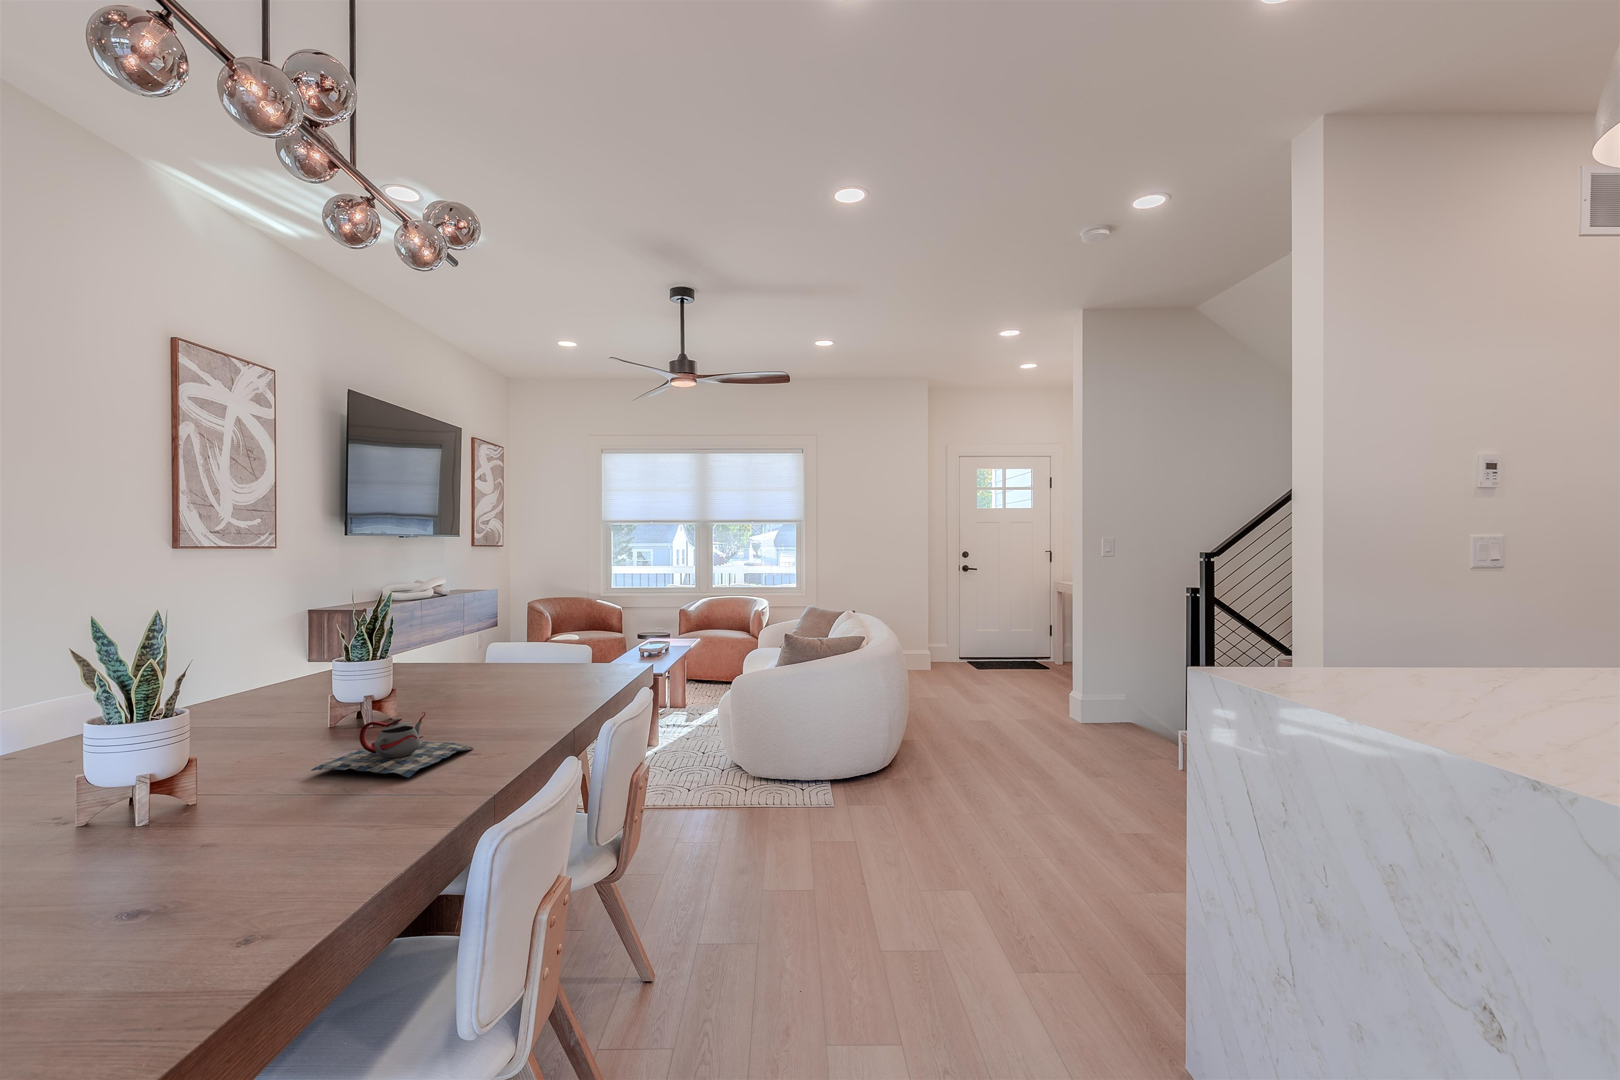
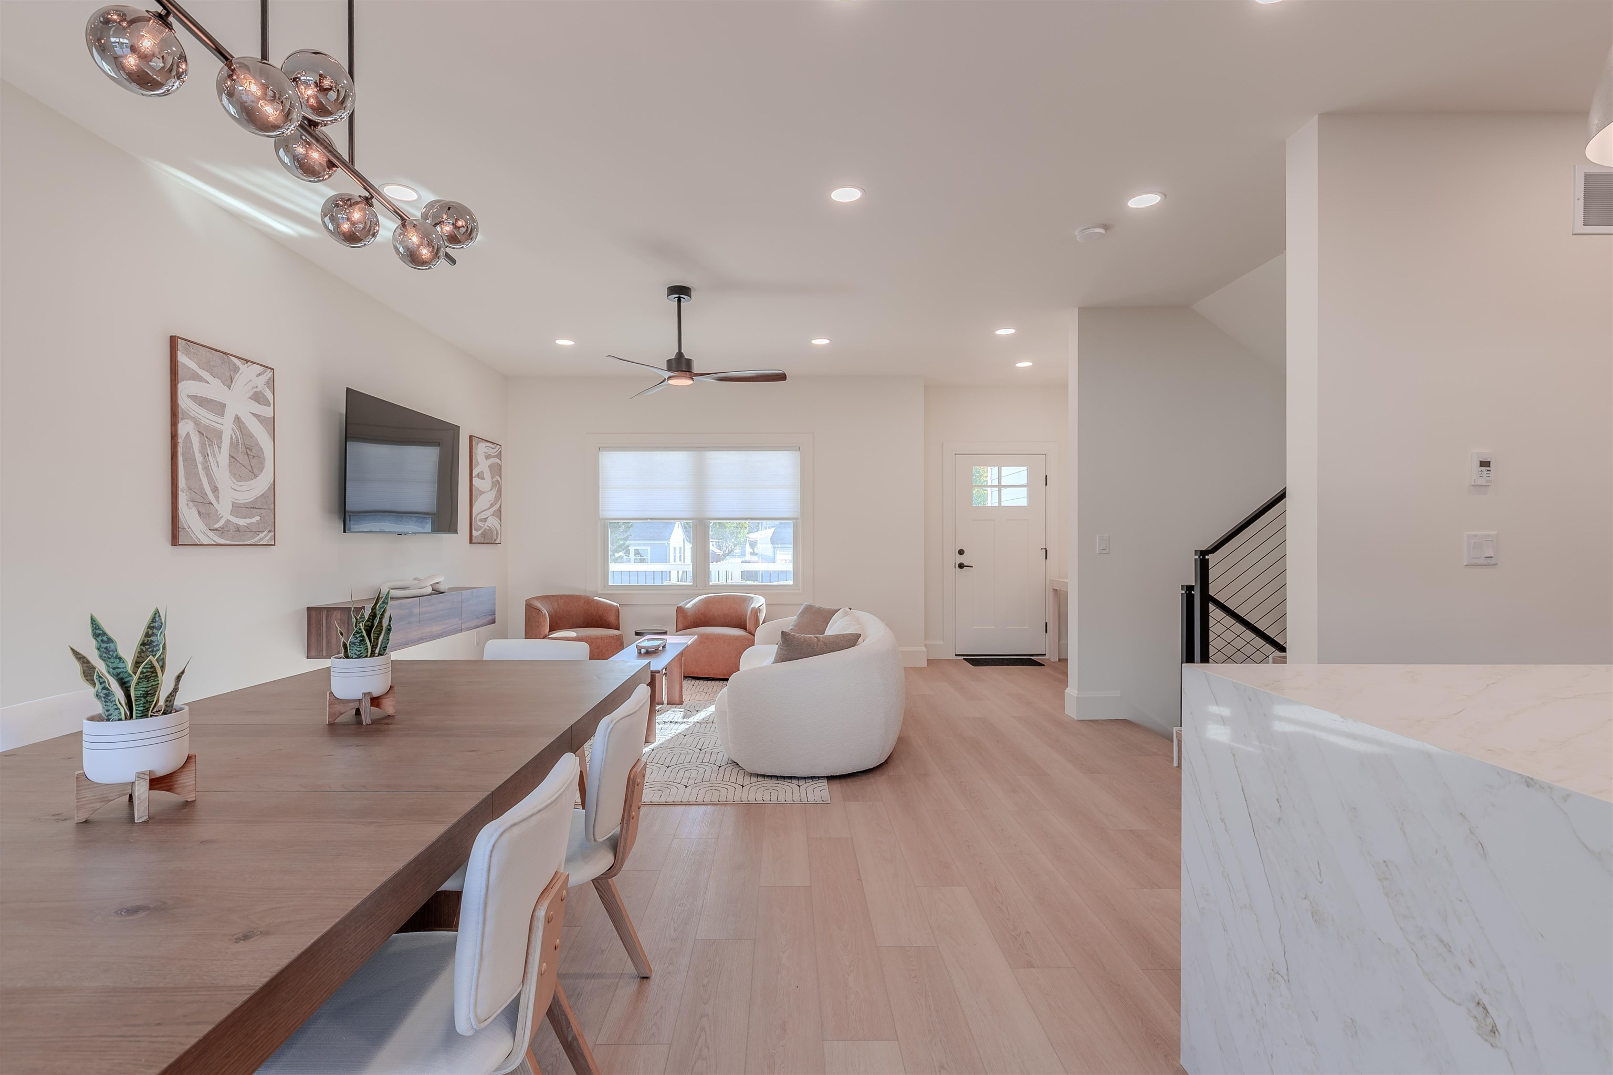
- teapot (397, 739)
